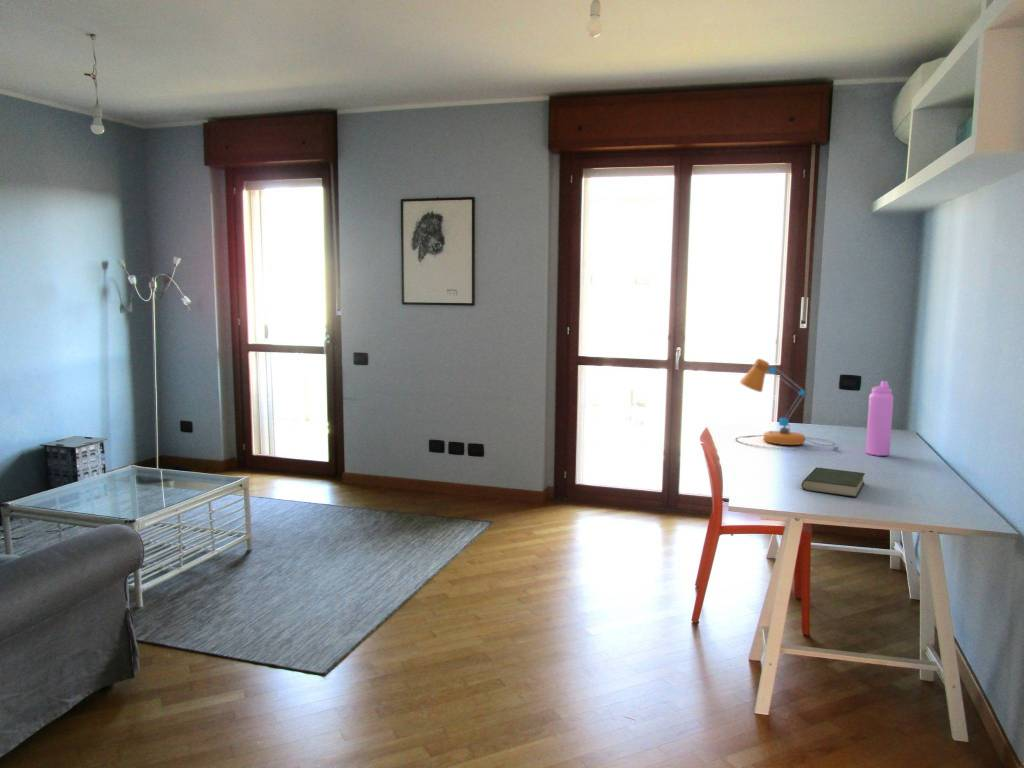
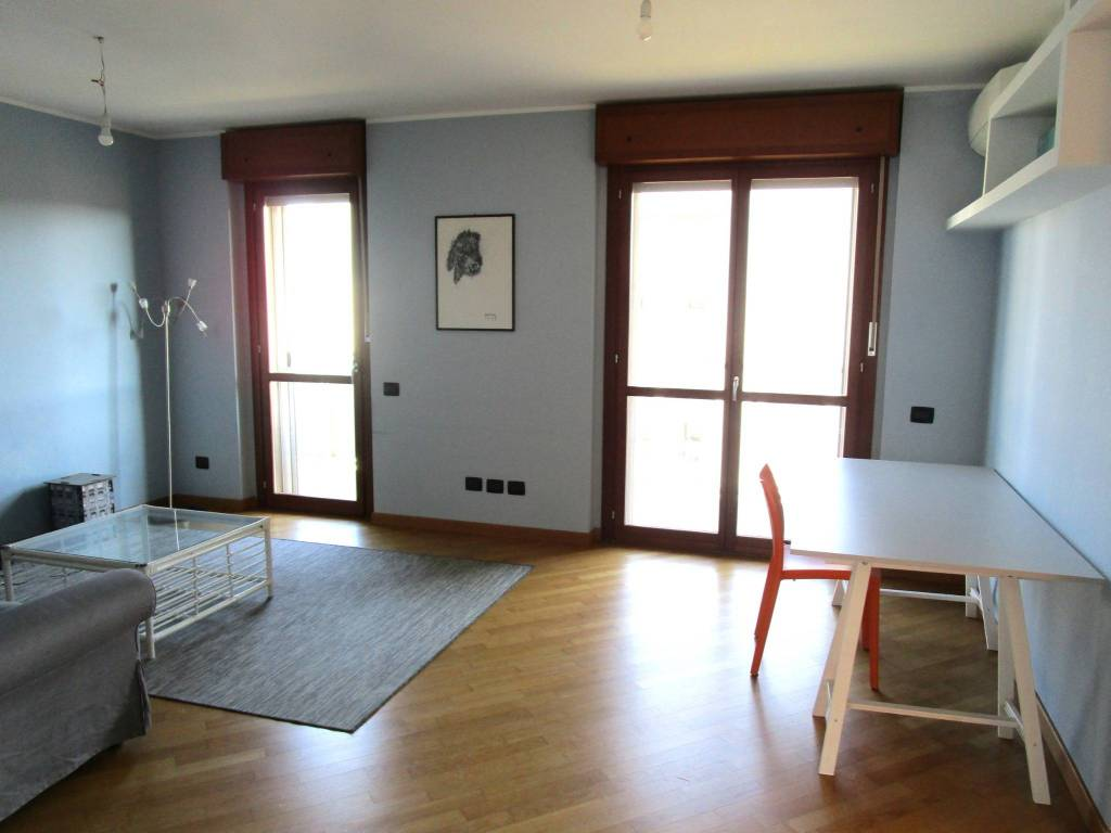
- book (833, 481)
- water bottle (879, 417)
- desk lamp (793, 403)
